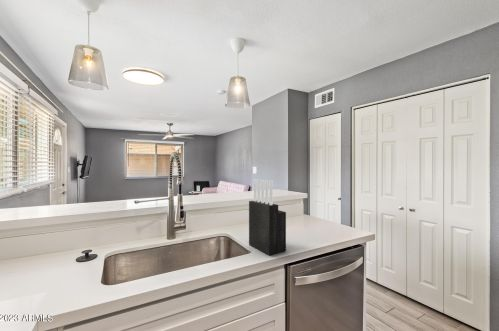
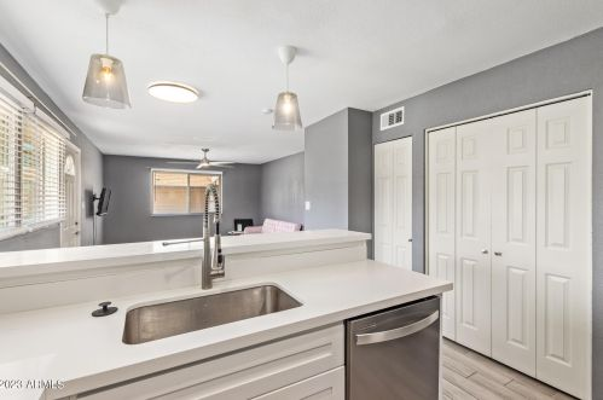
- knife block (268, 213)
